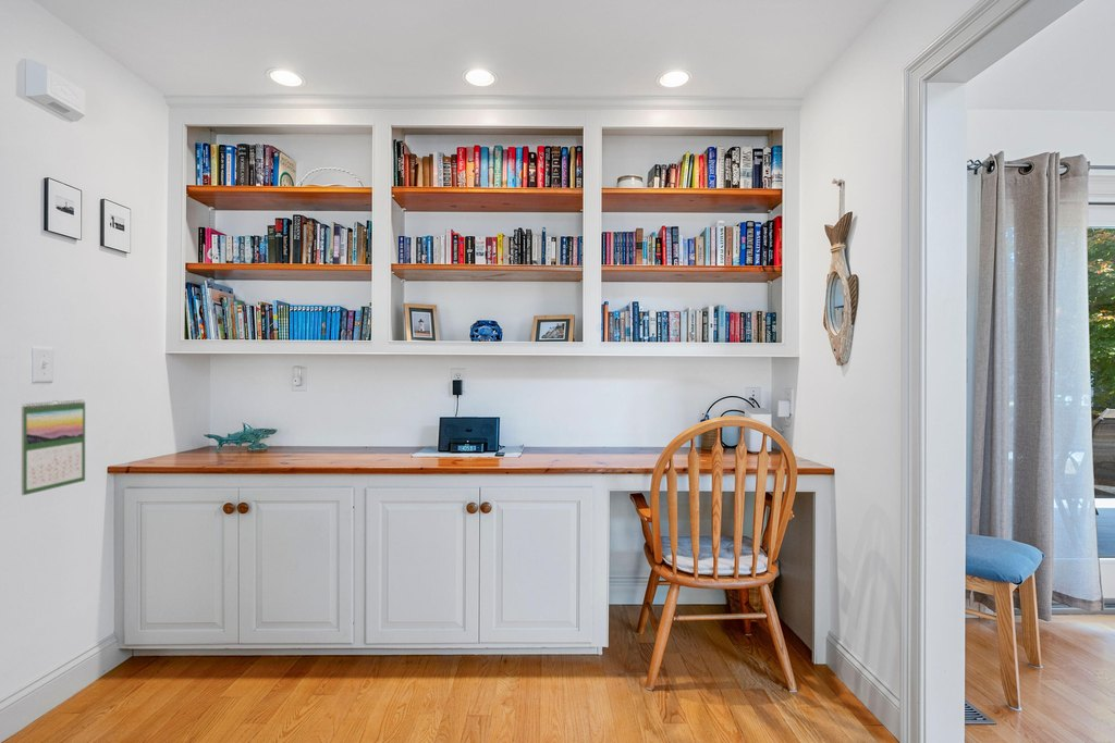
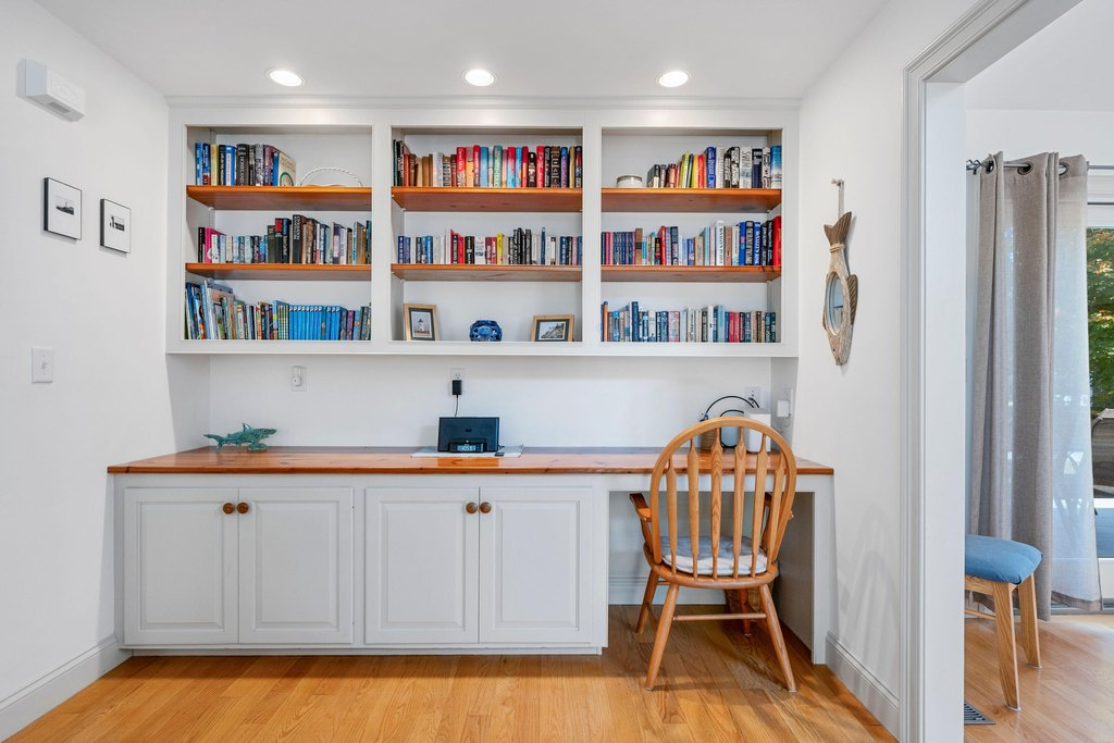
- calendar (54, 443)
